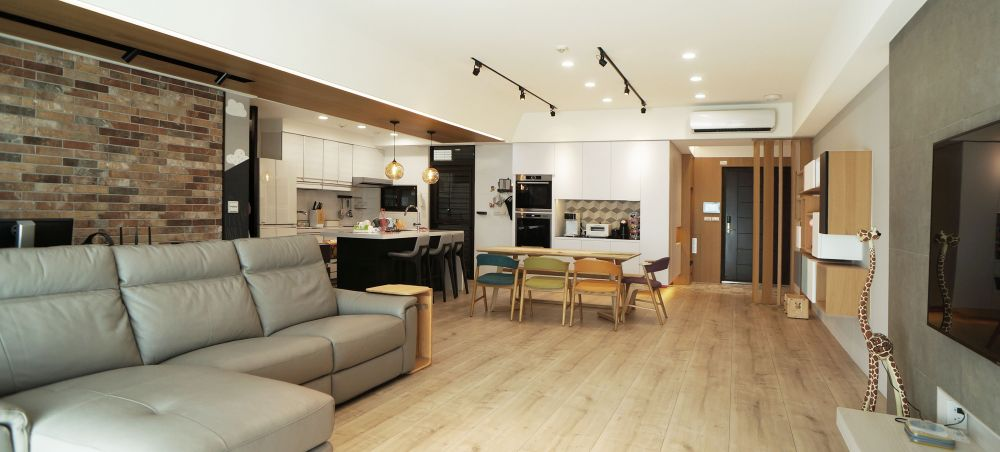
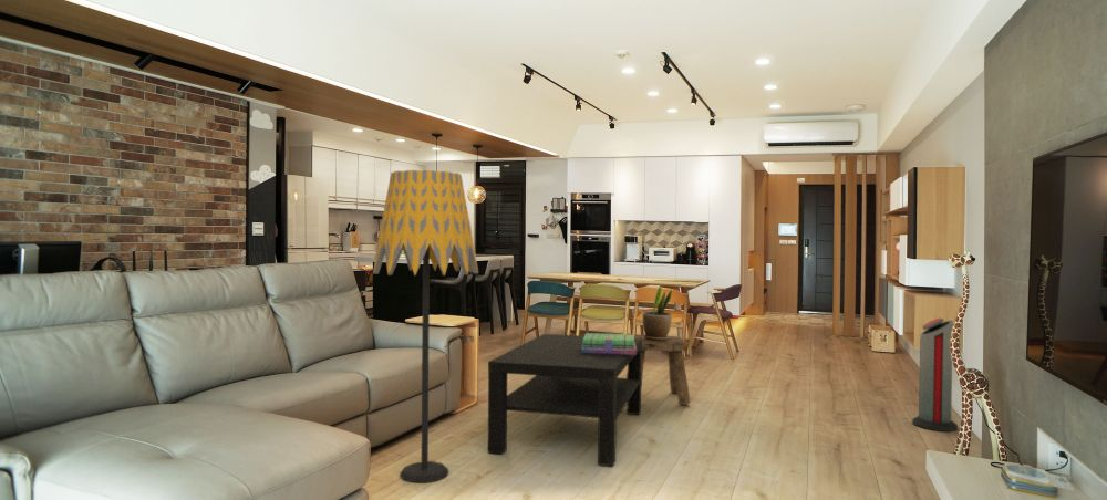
+ stack of books (609, 343)
+ stool (669, 368)
+ air purifier (935, 372)
+ potted plant (656, 312)
+ floor lamp (425, 324)
+ coffee table (572, 389)
